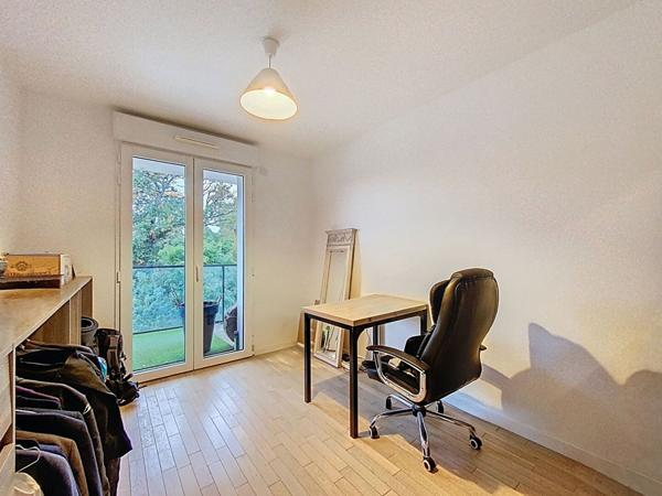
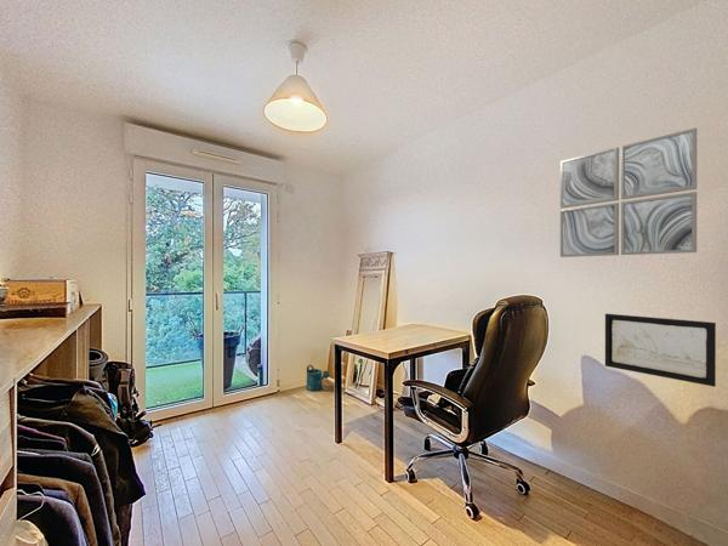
+ watering can (317, 379)
+ wall art (621, 201)
+ wall art (654, 346)
